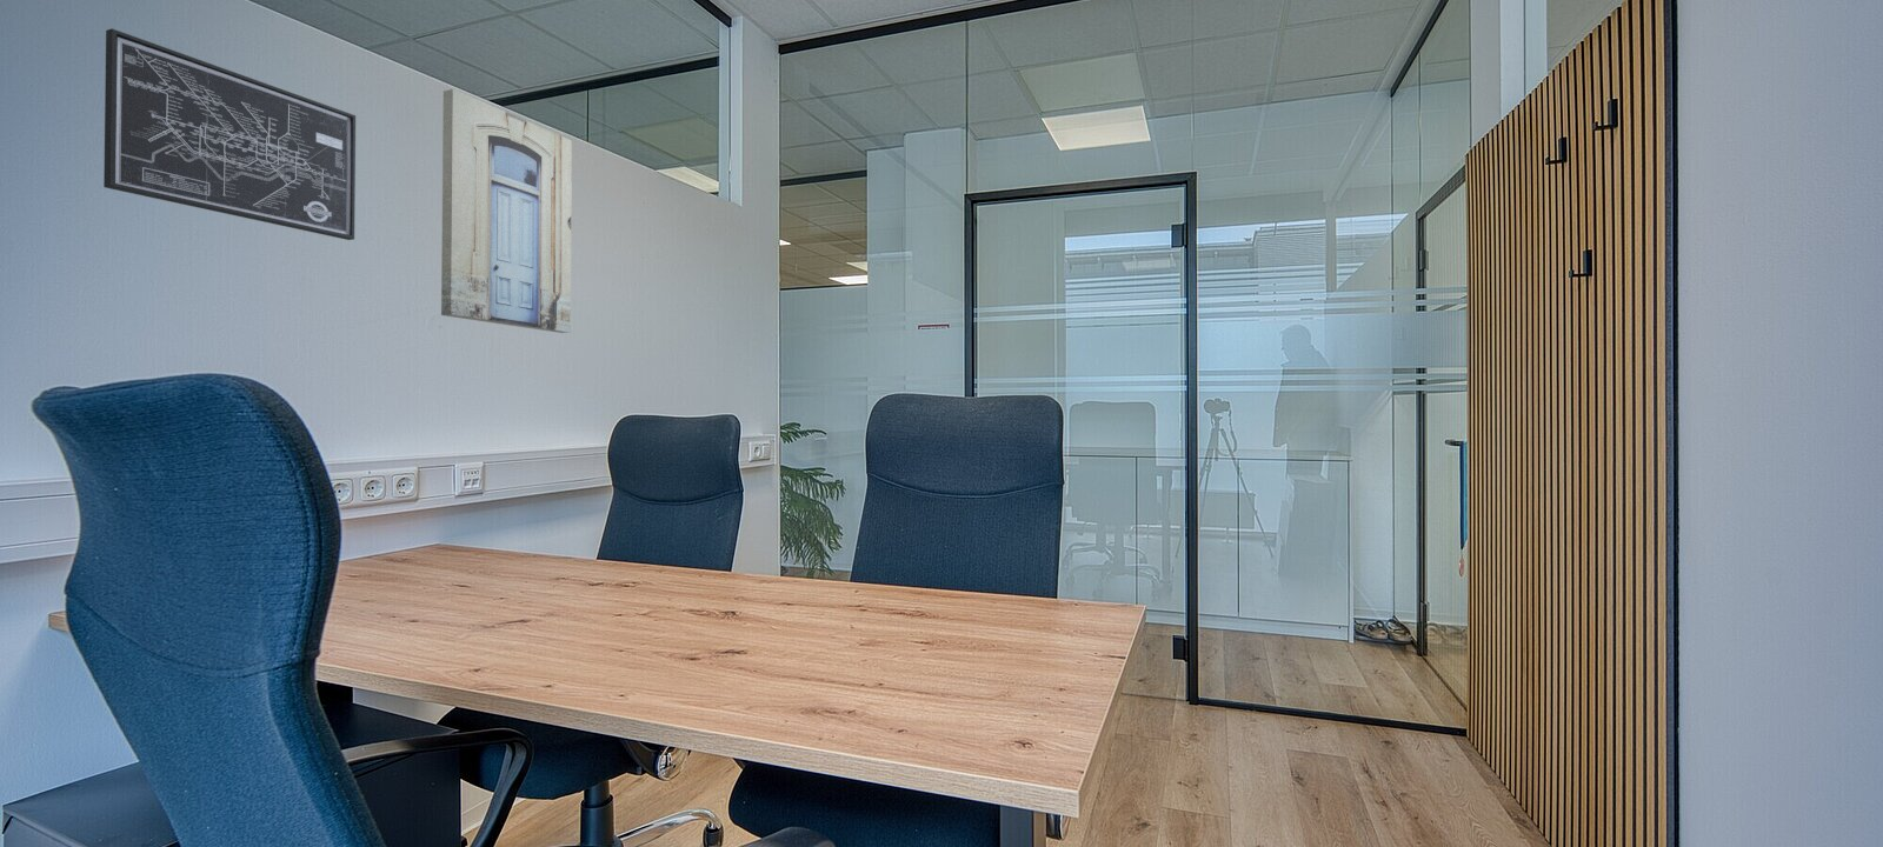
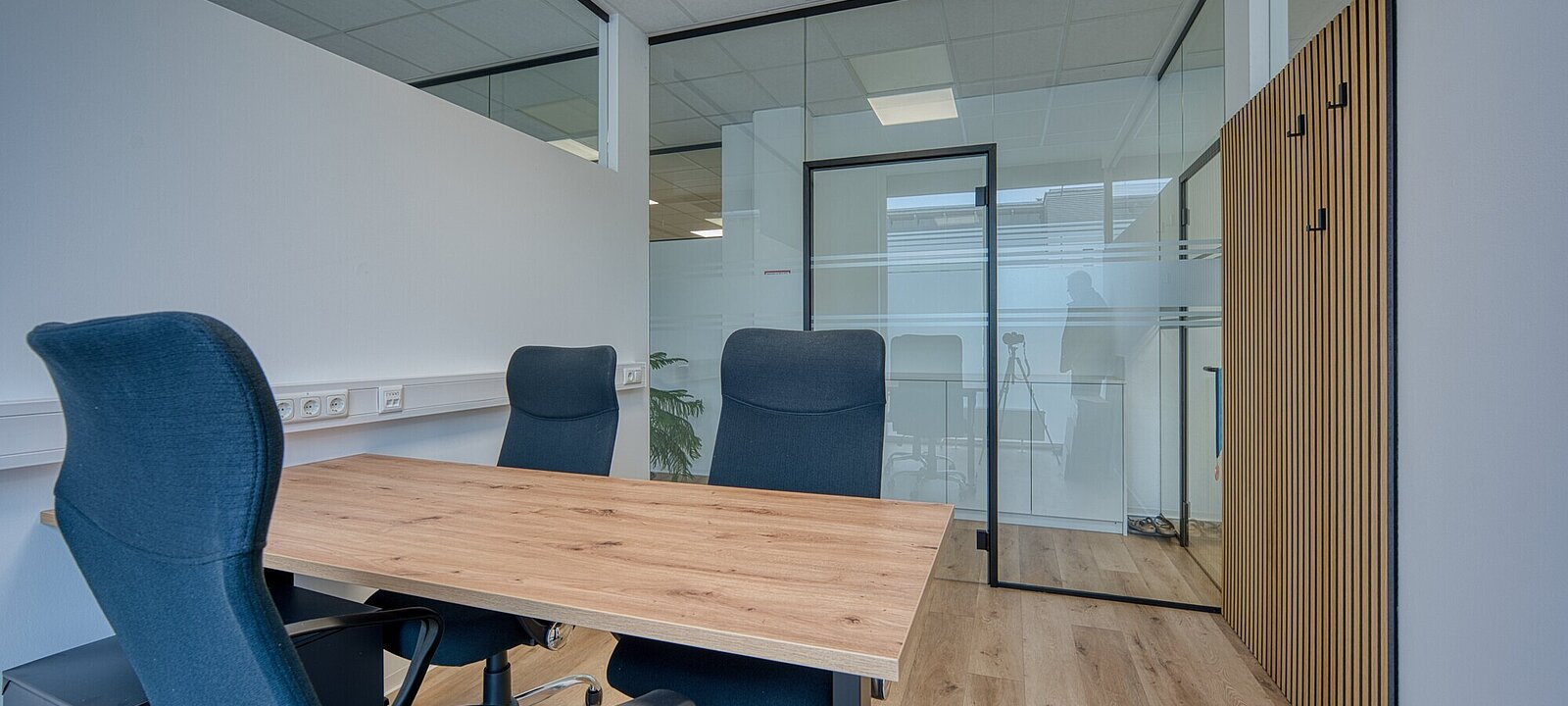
- wall art (510, 220)
- wall art (245, 148)
